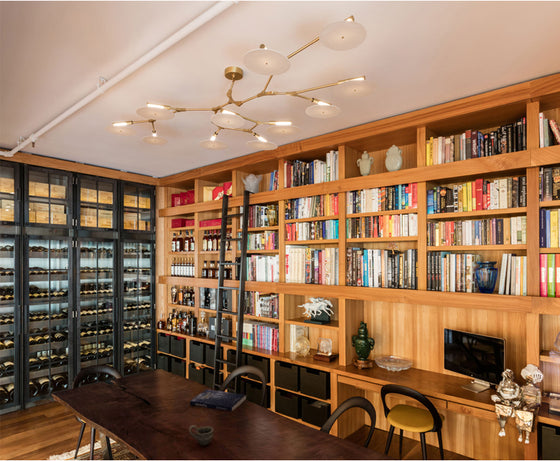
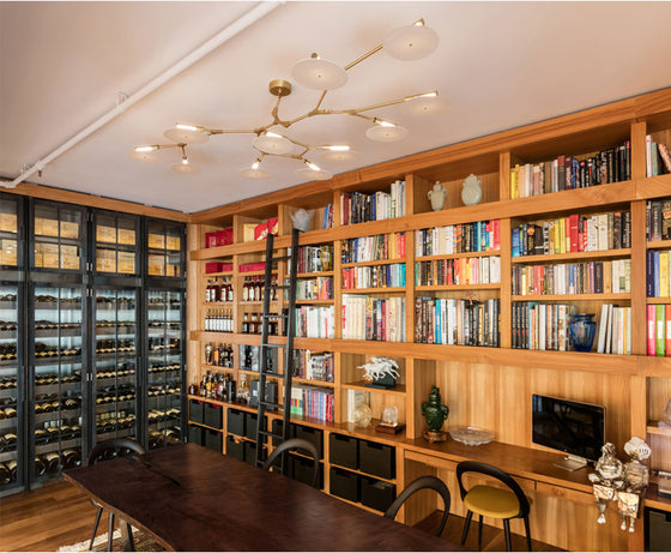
- book (218, 400)
- cup (202, 433)
